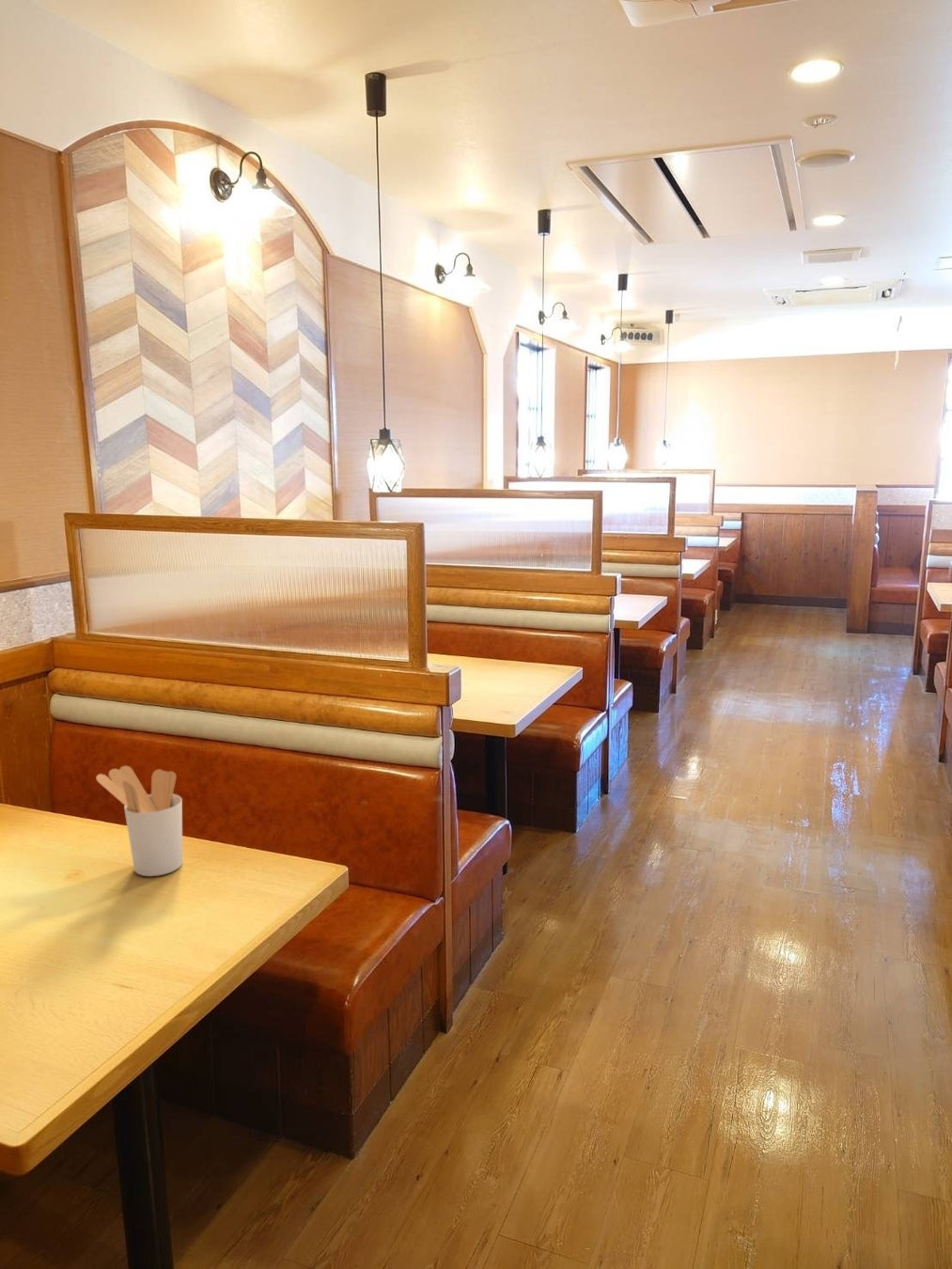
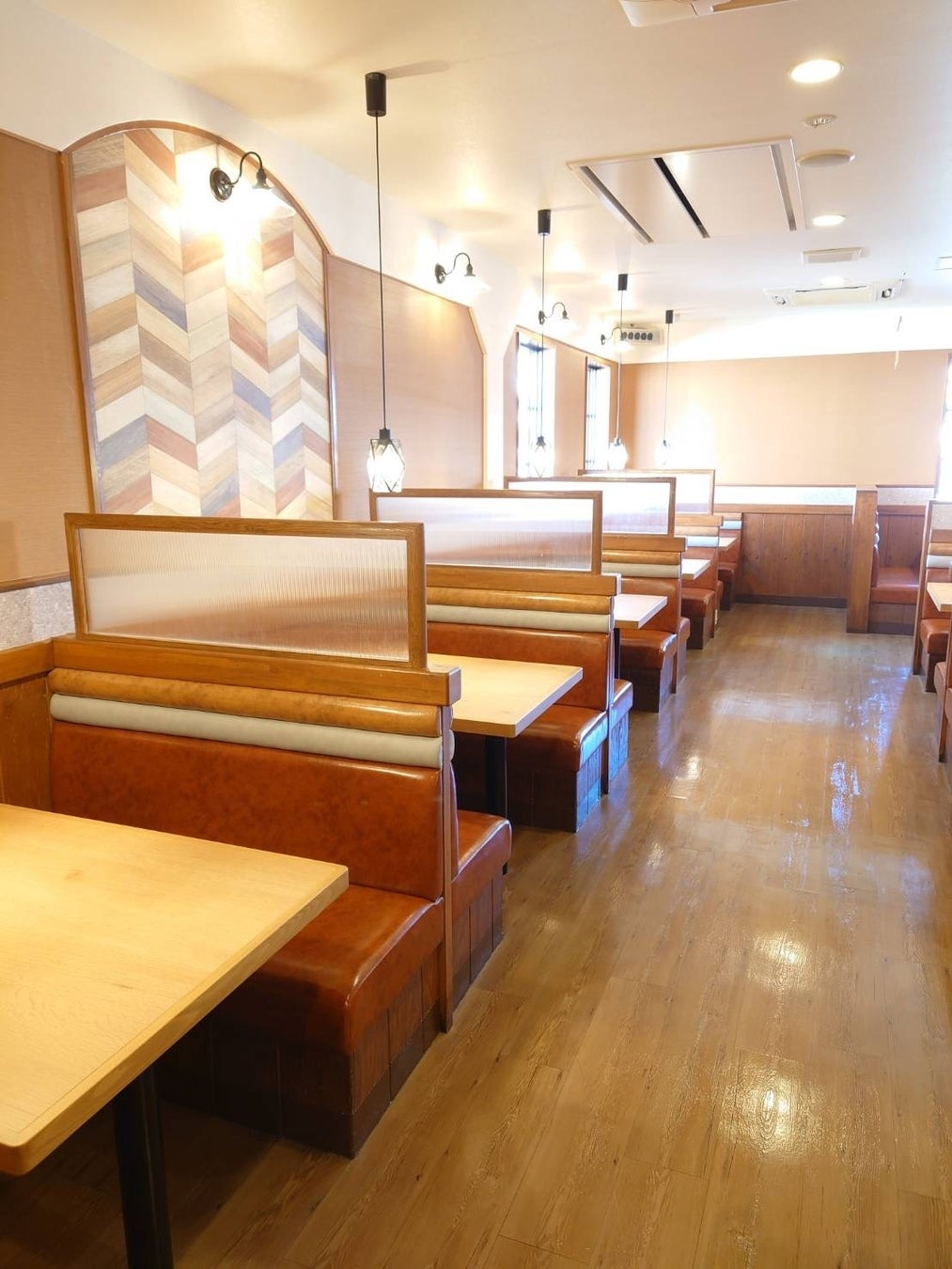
- utensil holder (143, 817)
